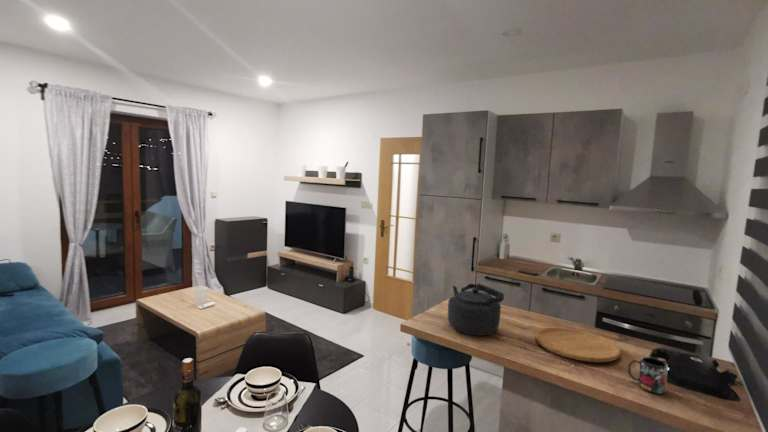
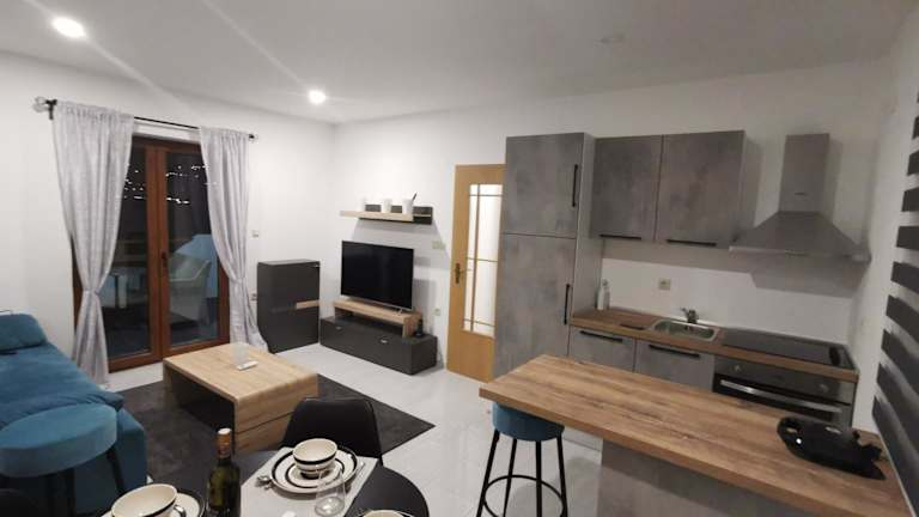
- kettle (473, 307)
- mug (646, 373)
- cutting board (575, 343)
